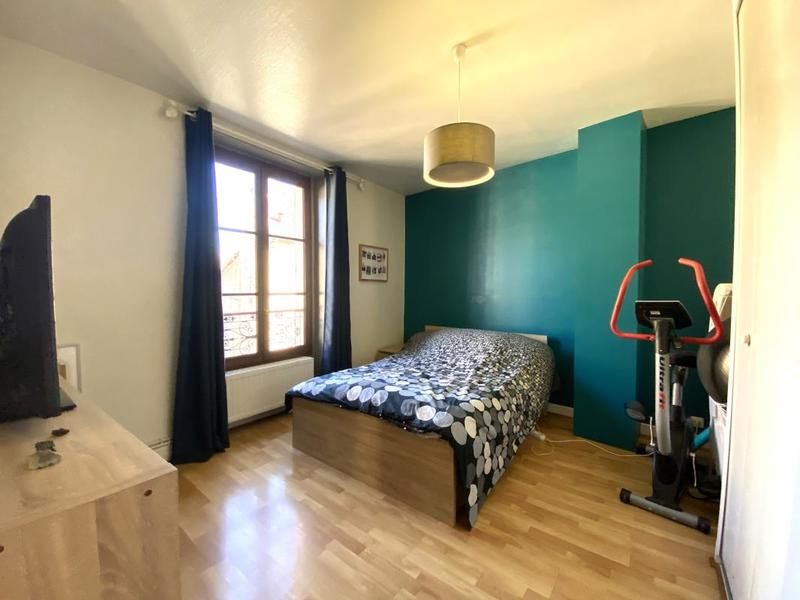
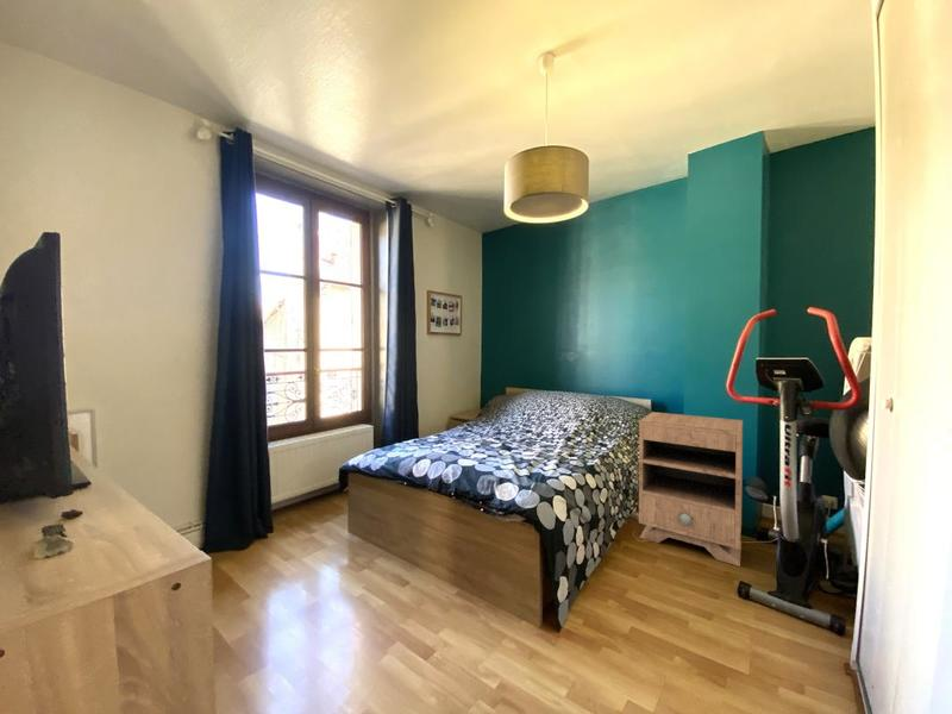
+ nightstand (689, 481)
